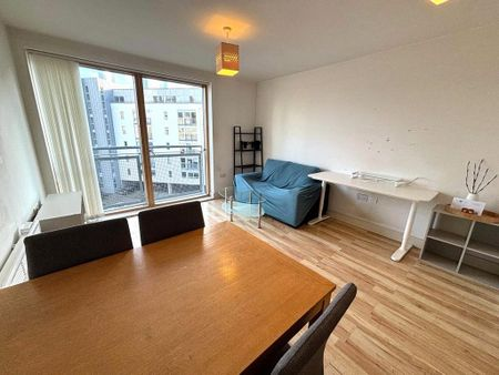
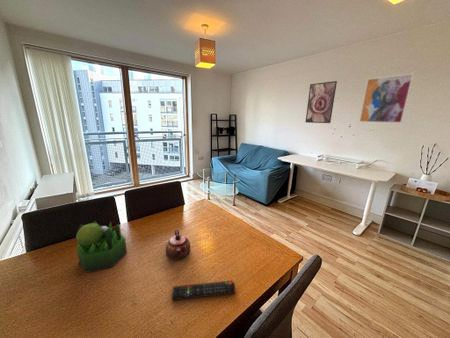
+ plant (100, 238)
+ wall art (384, 100)
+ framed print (320, 103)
+ teapot (178, 243)
+ remote control (204, 290)
